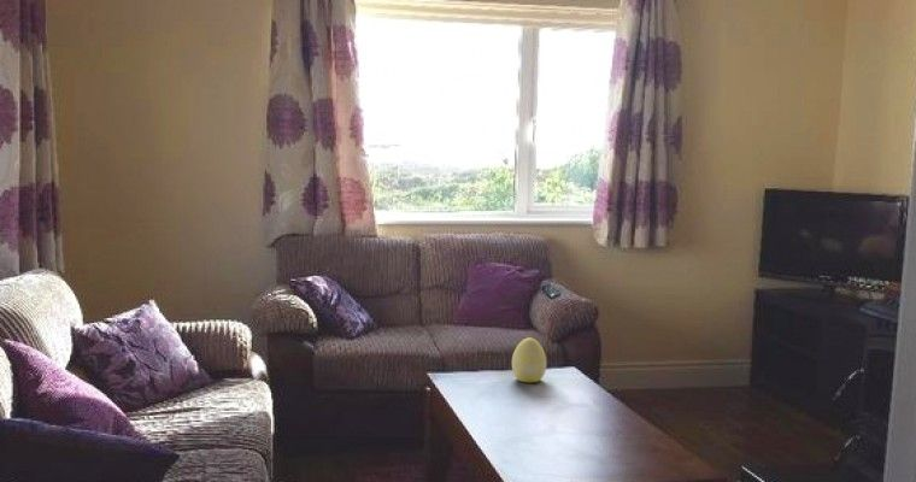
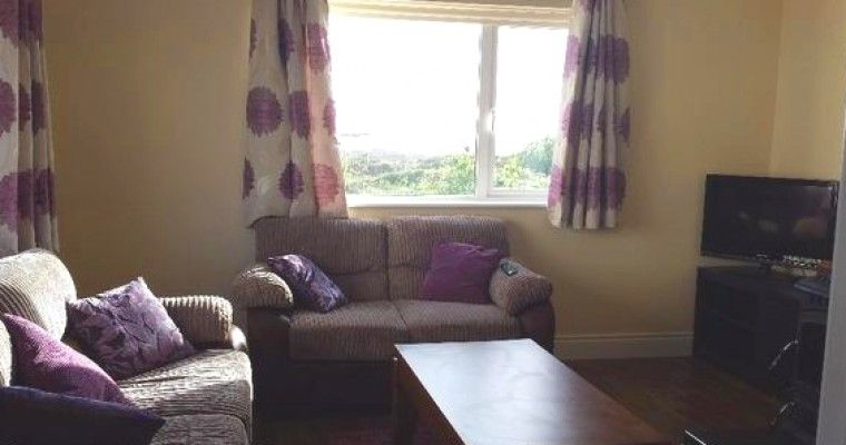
- decorative egg (529, 358)
